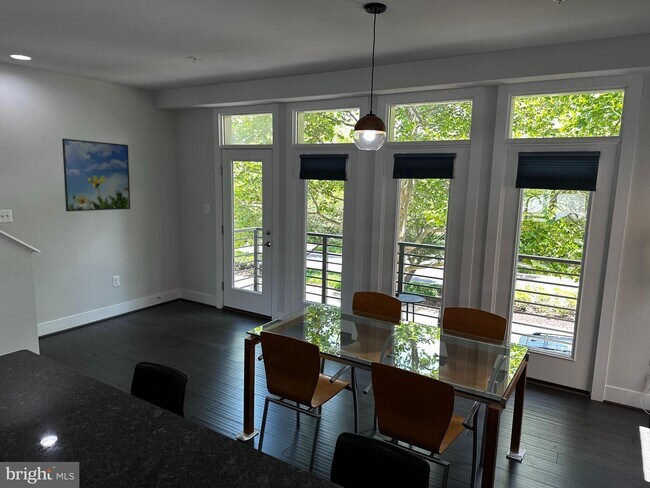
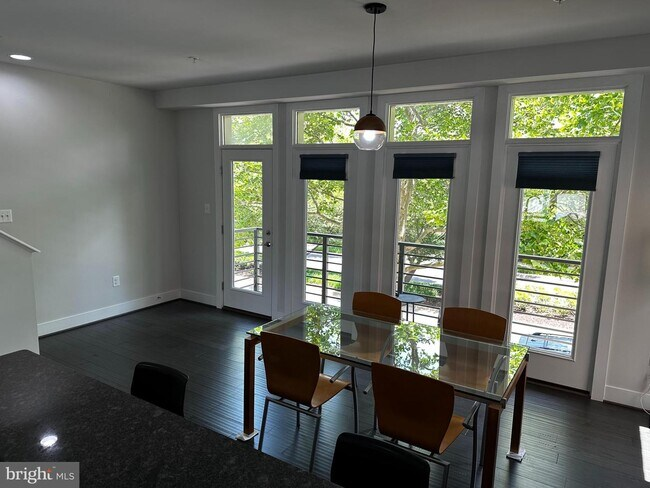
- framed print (98, 176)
